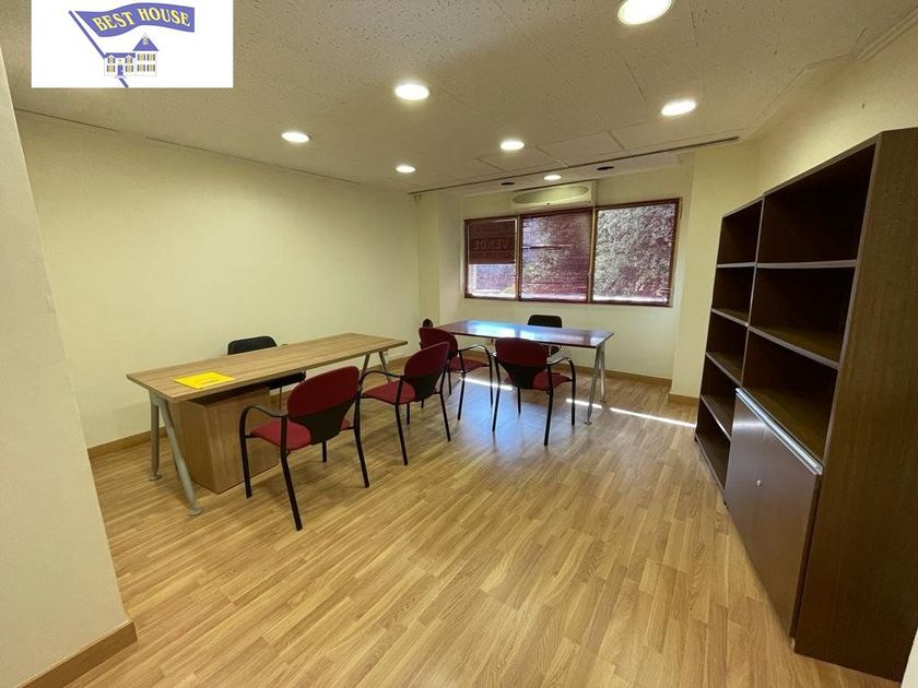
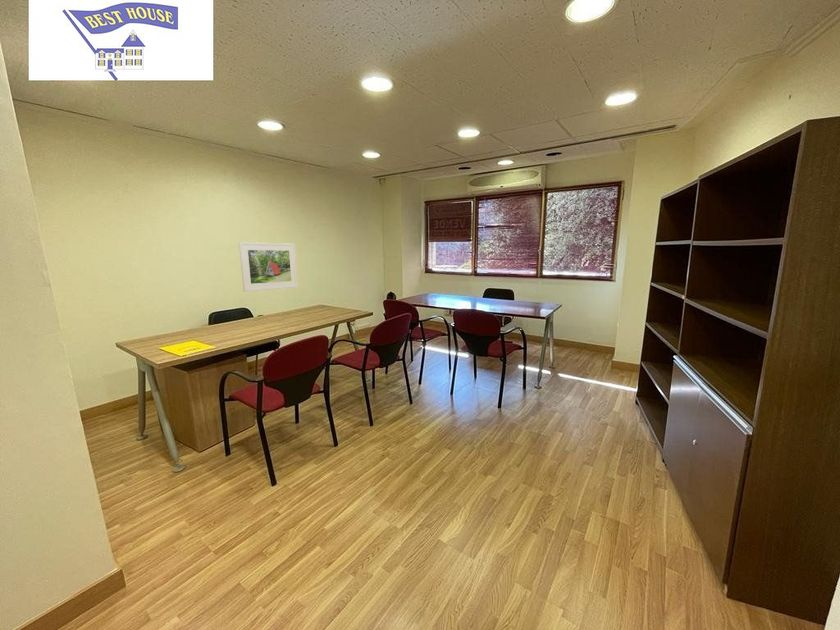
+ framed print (270, 266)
